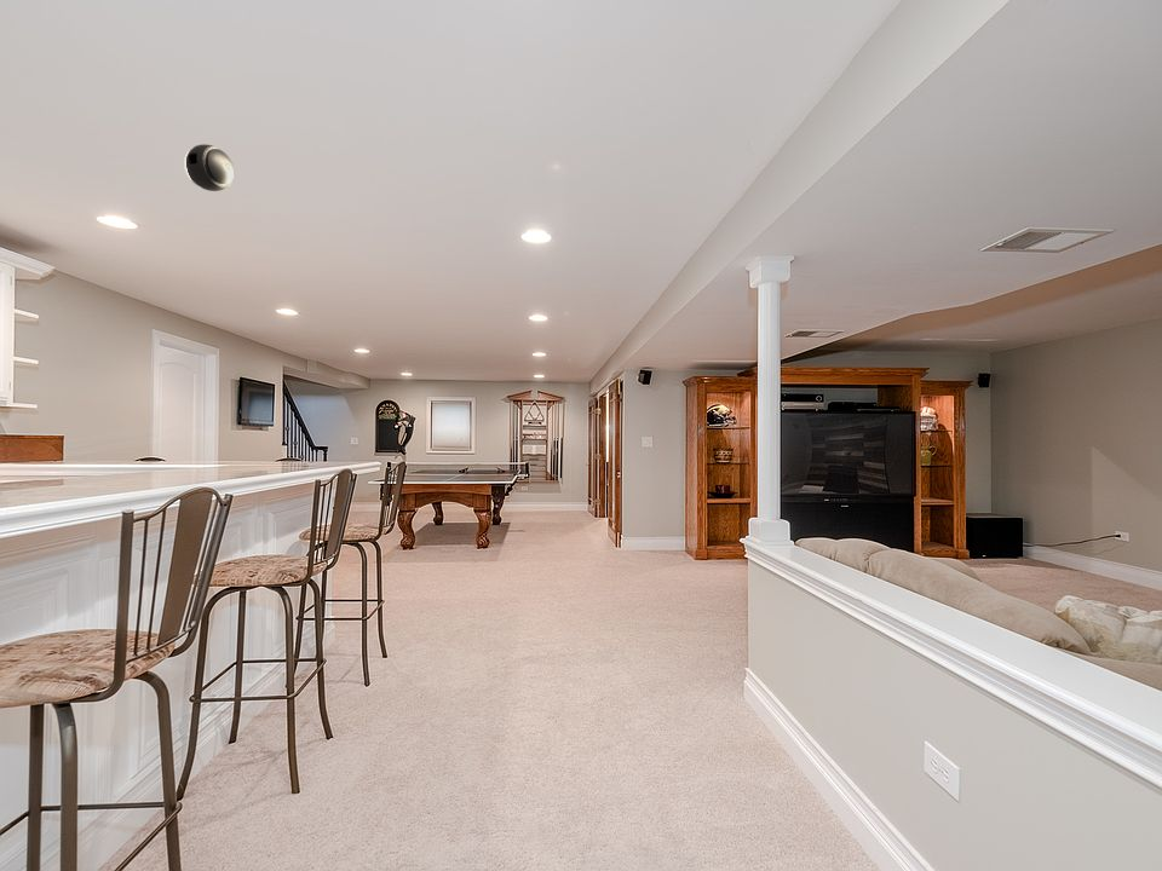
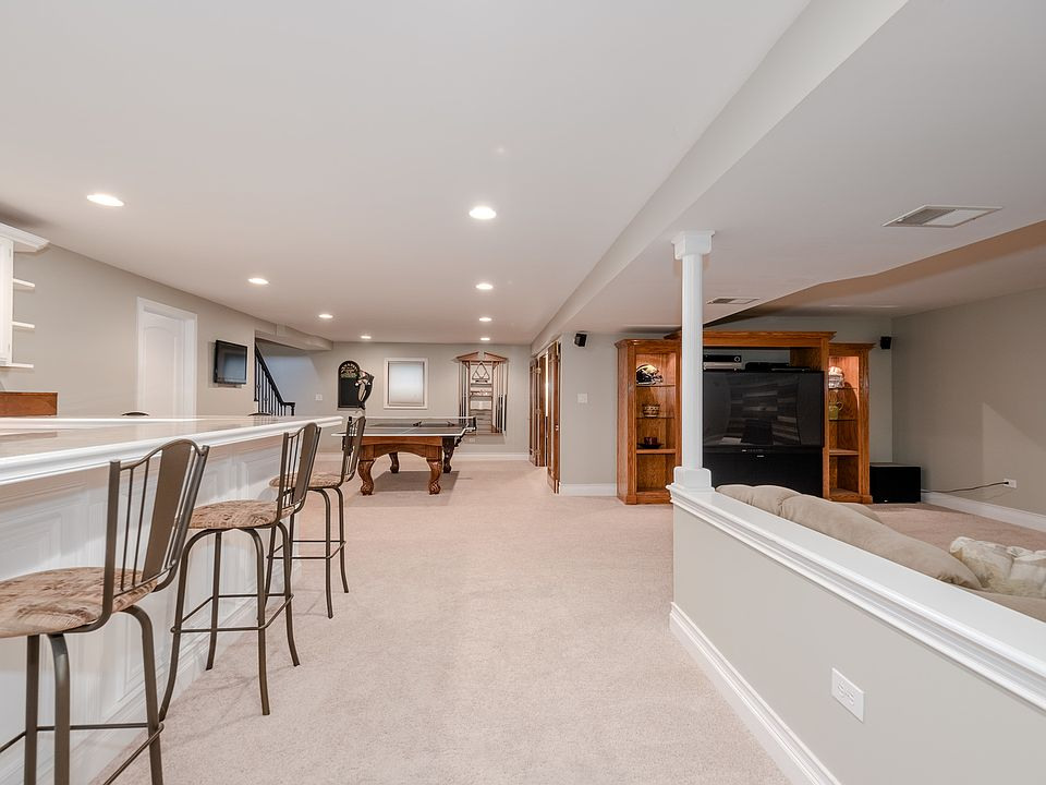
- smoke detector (209, 168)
